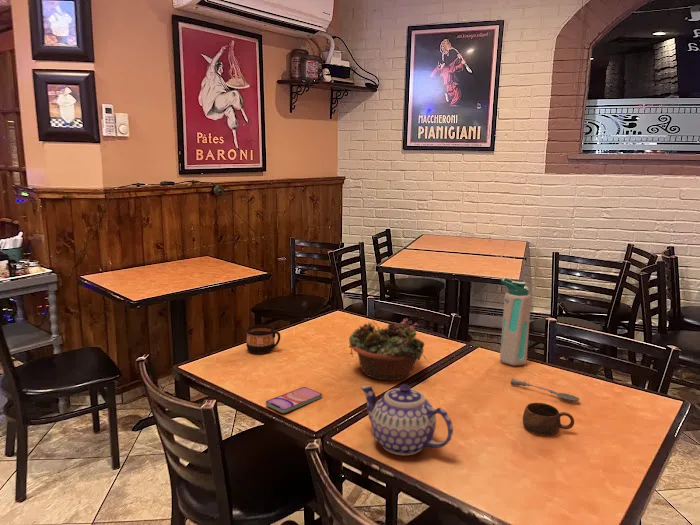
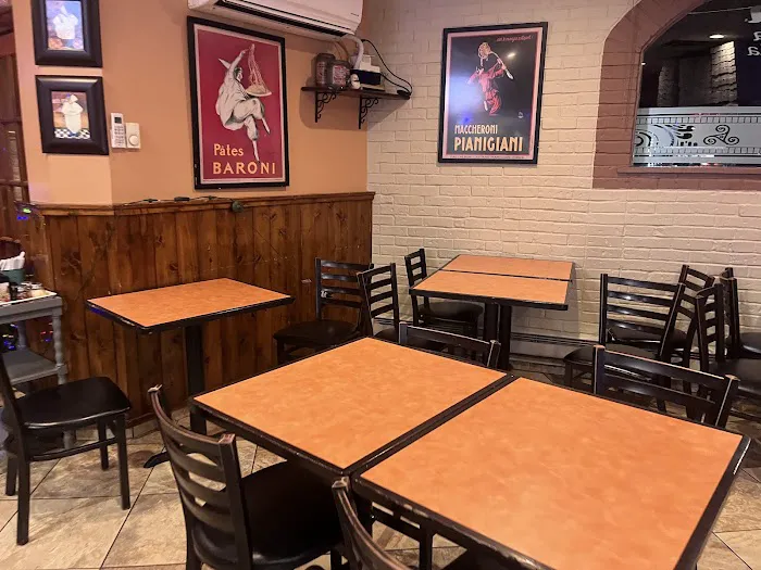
- water bottle (513, 321)
- smartphone (294, 399)
- succulent planter (386, 344)
- cup (261, 339)
- soupspoon (544, 389)
- cup (547, 420)
- teapot (403, 415)
